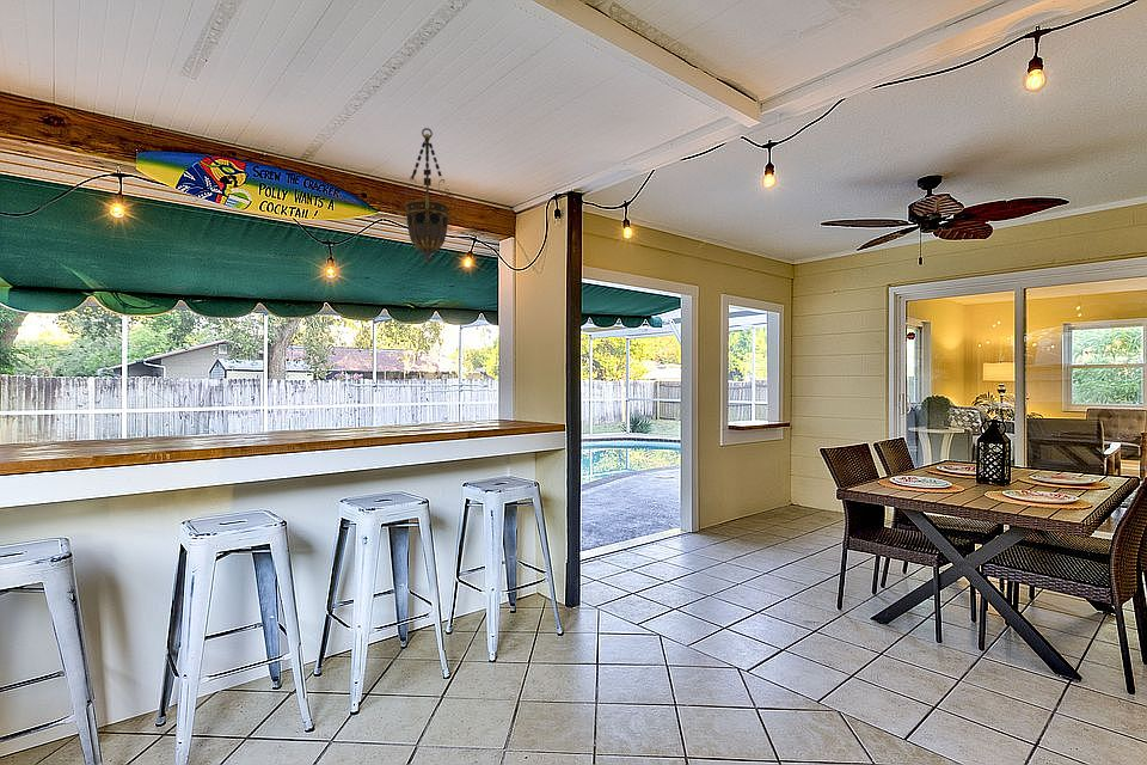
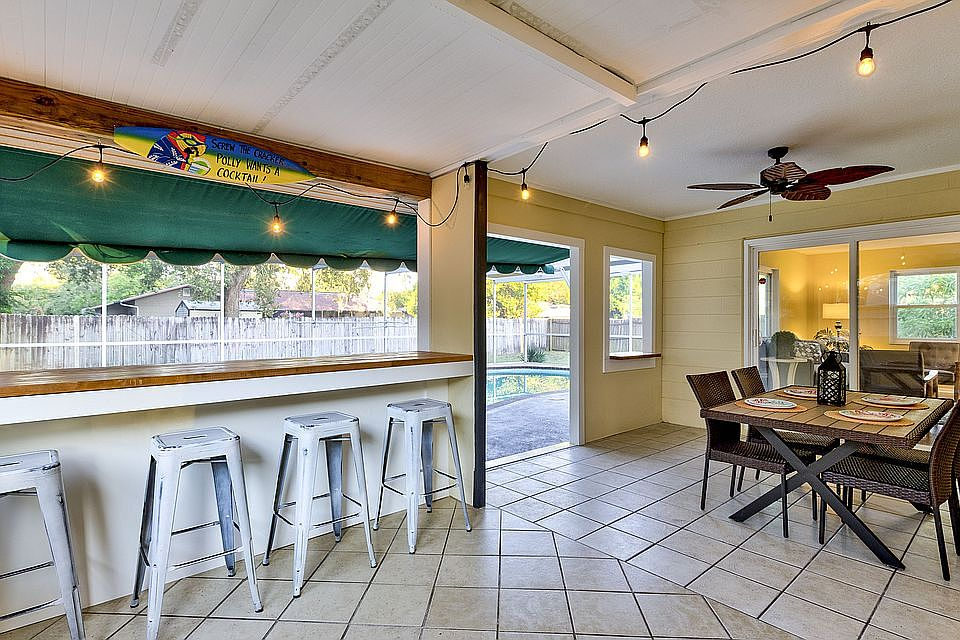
- hanging lantern (427, 196)
